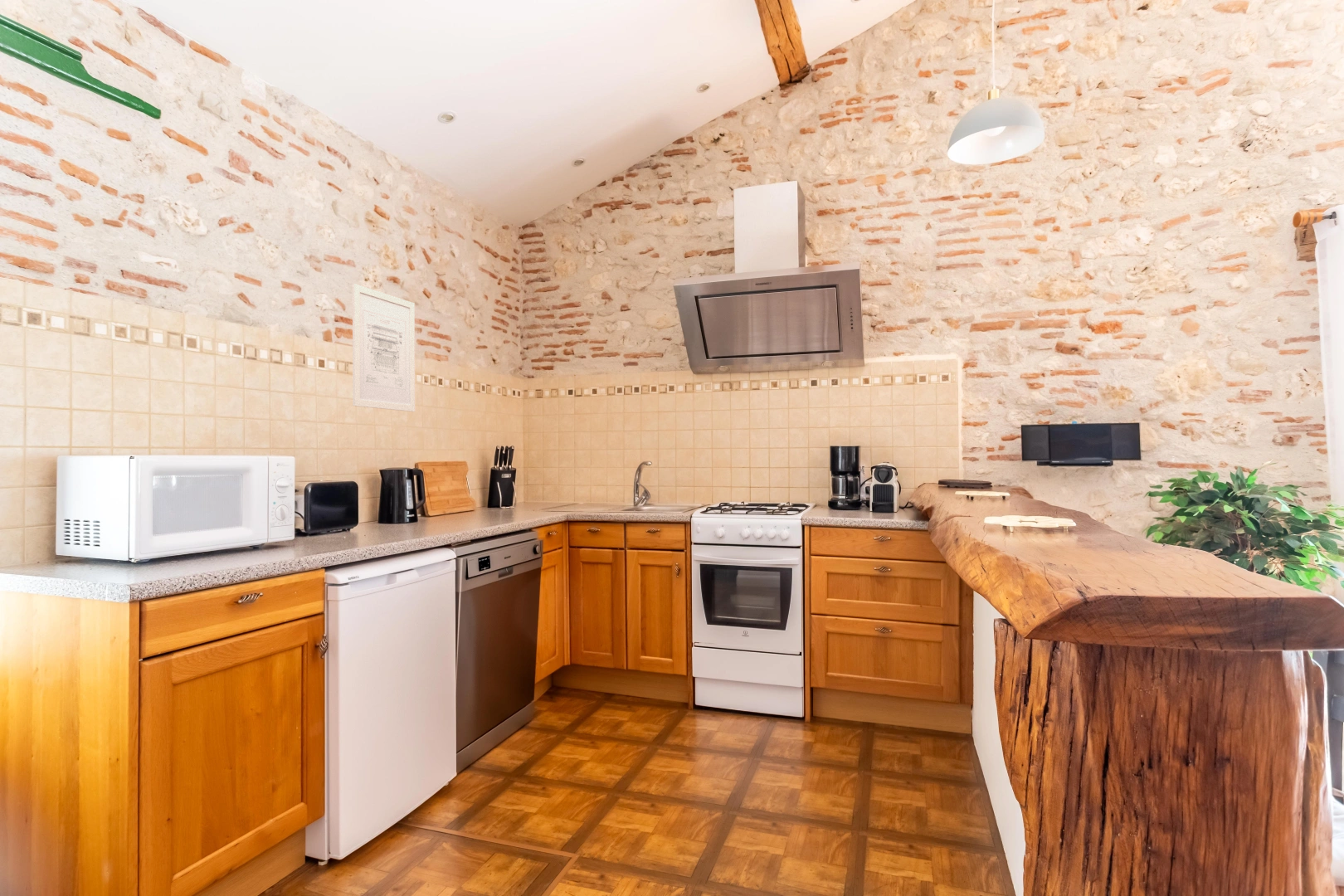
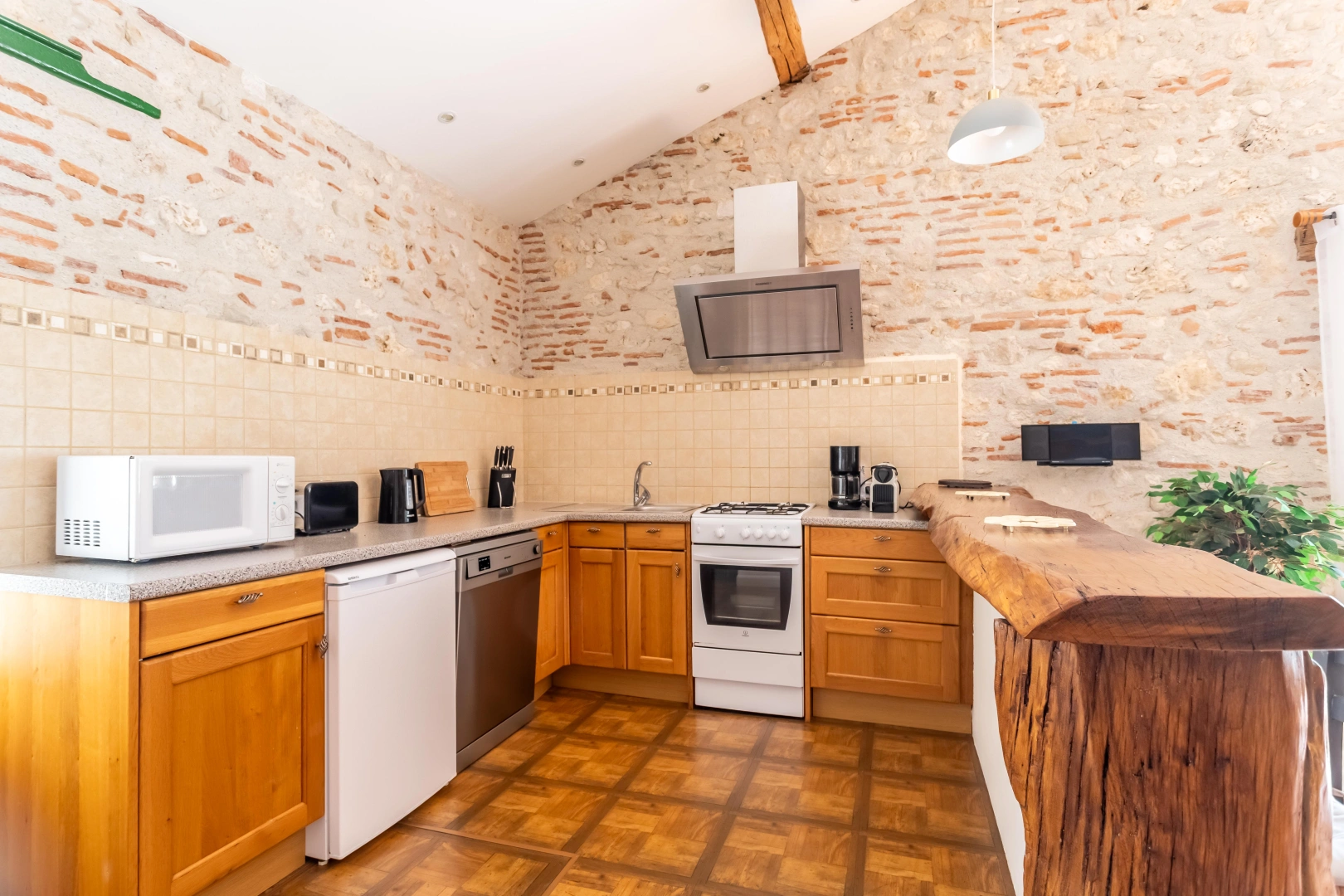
- wall art (385, 351)
